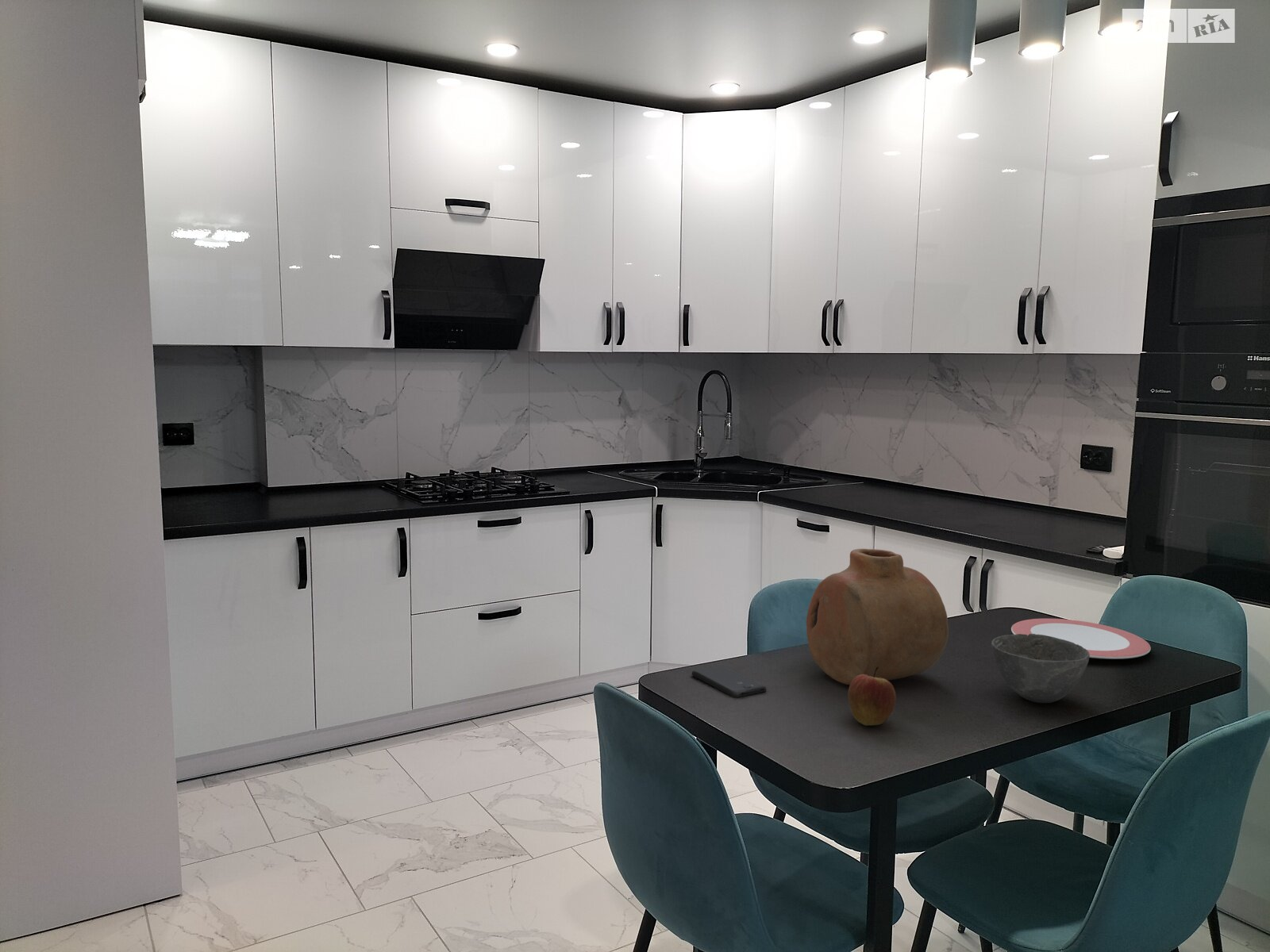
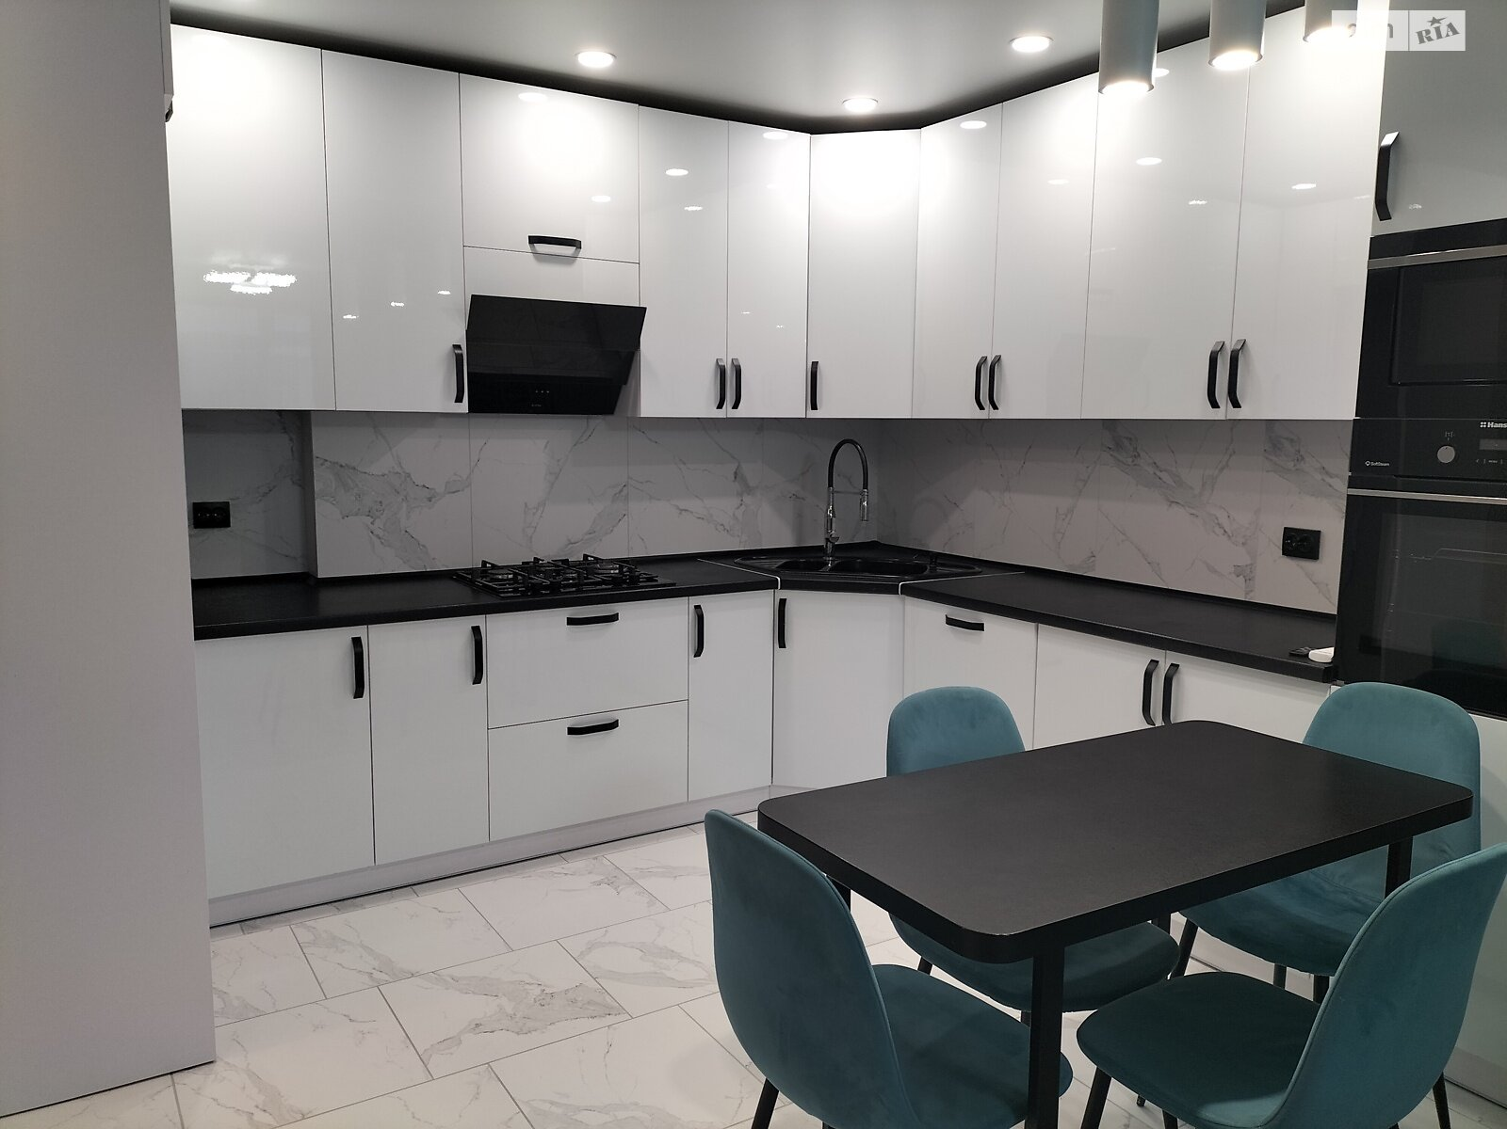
- apple (872, 695)
- plate (1079, 639)
- vase (874, 613)
- smartphone (728, 679)
- bowl (1037, 671)
